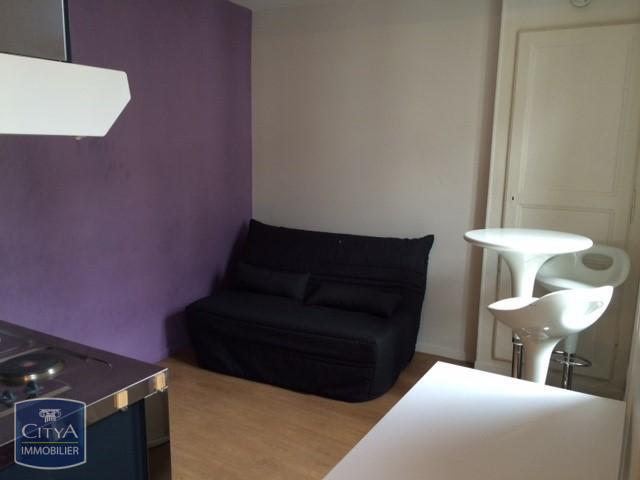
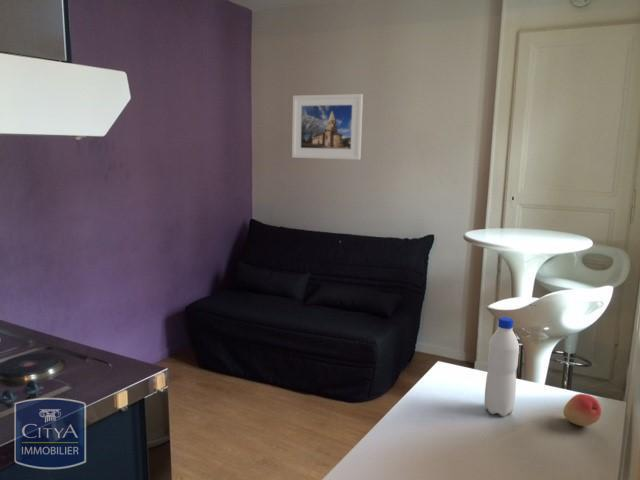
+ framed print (326, 127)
+ fruit (582, 409)
+ water bottle (502, 365)
